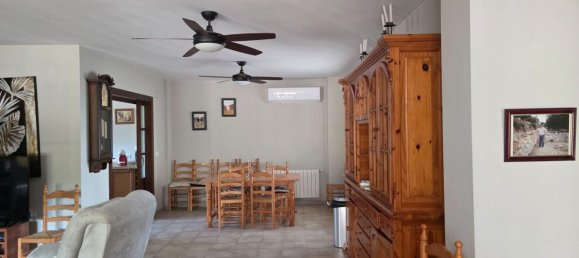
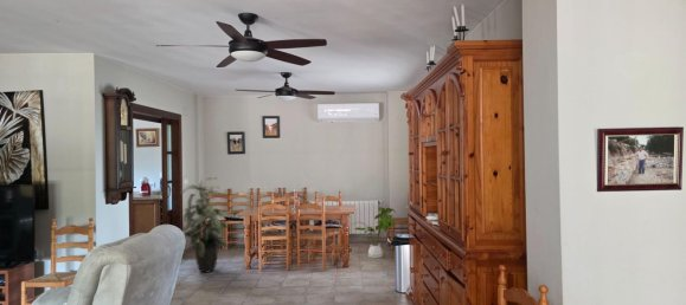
+ house plant (378, 232)
+ indoor plant (207, 225)
